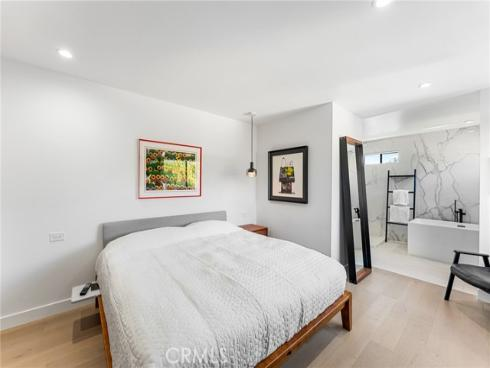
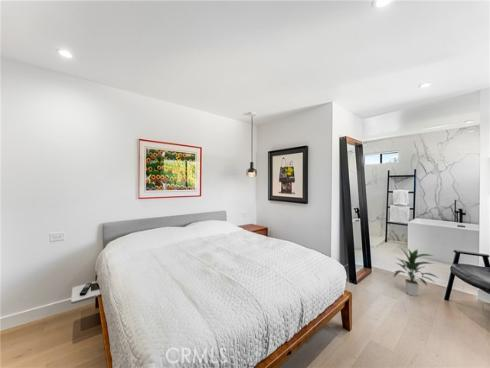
+ indoor plant (412, 270)
